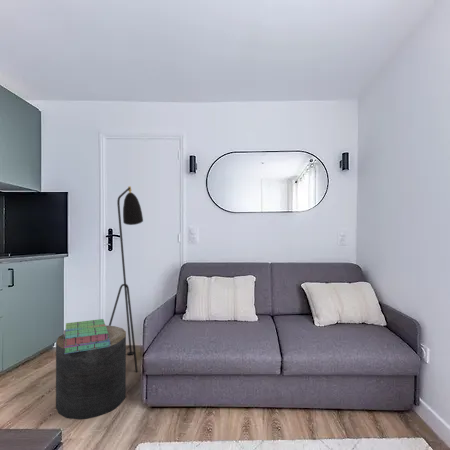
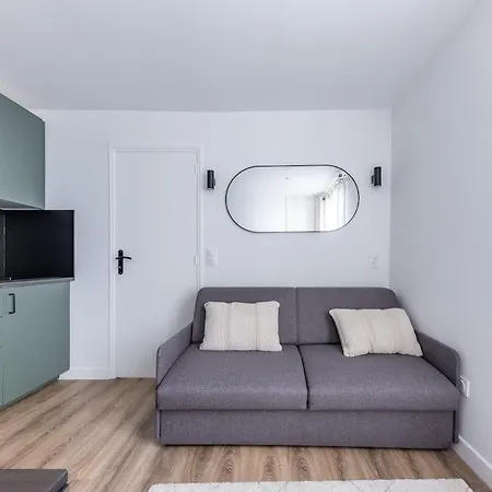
- stack of books (86, 334)
- stool (92, 367)
- floor lamp (124, 272)
